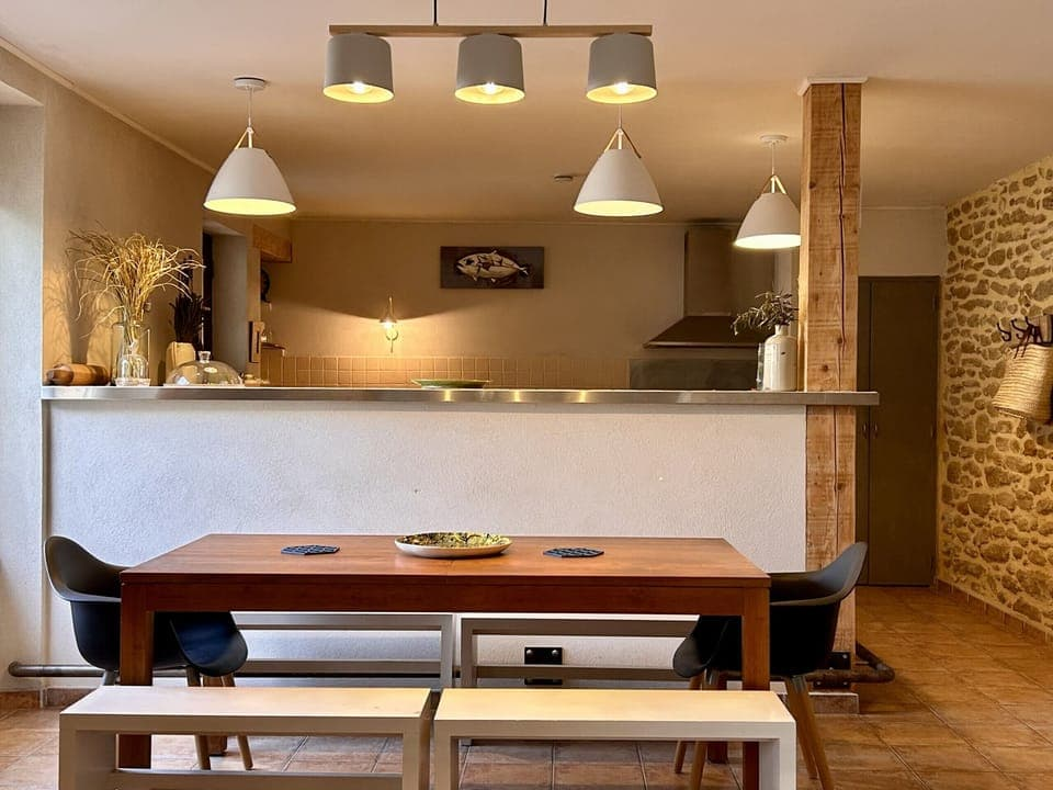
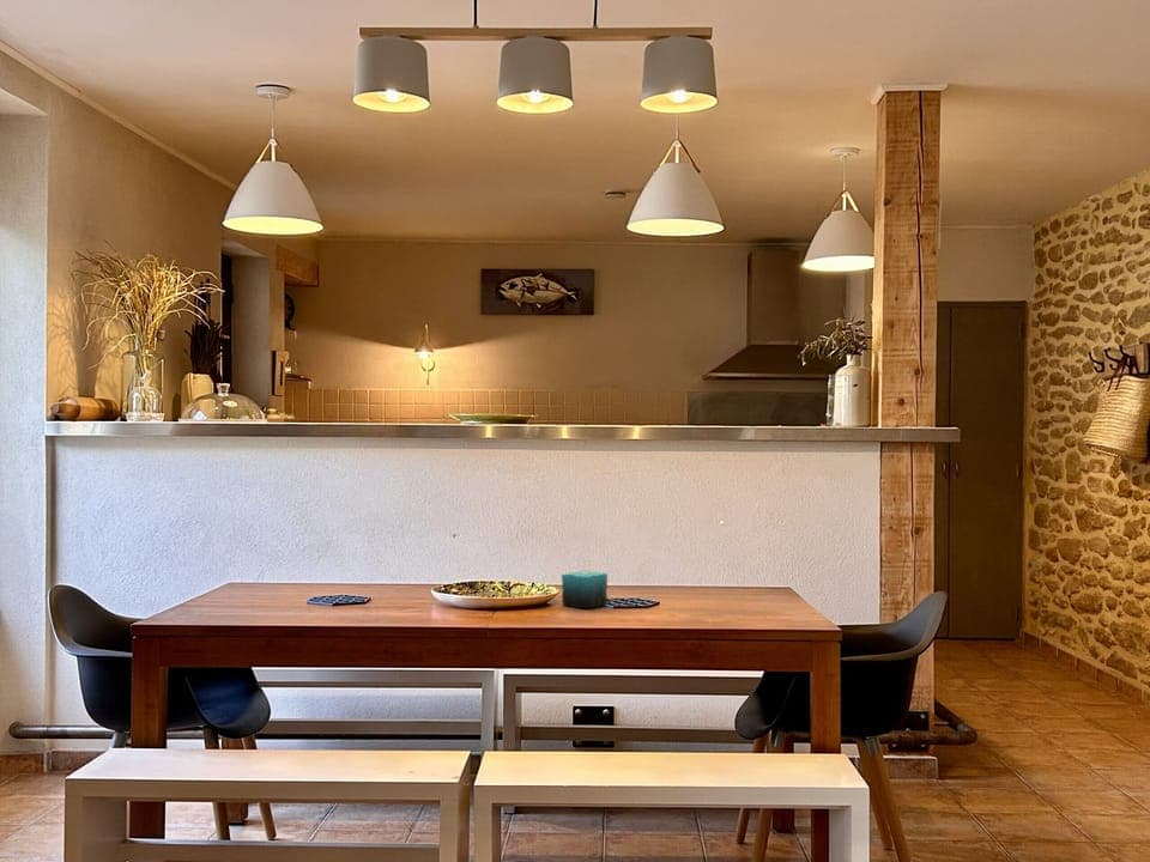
+ candle (585, 582)
